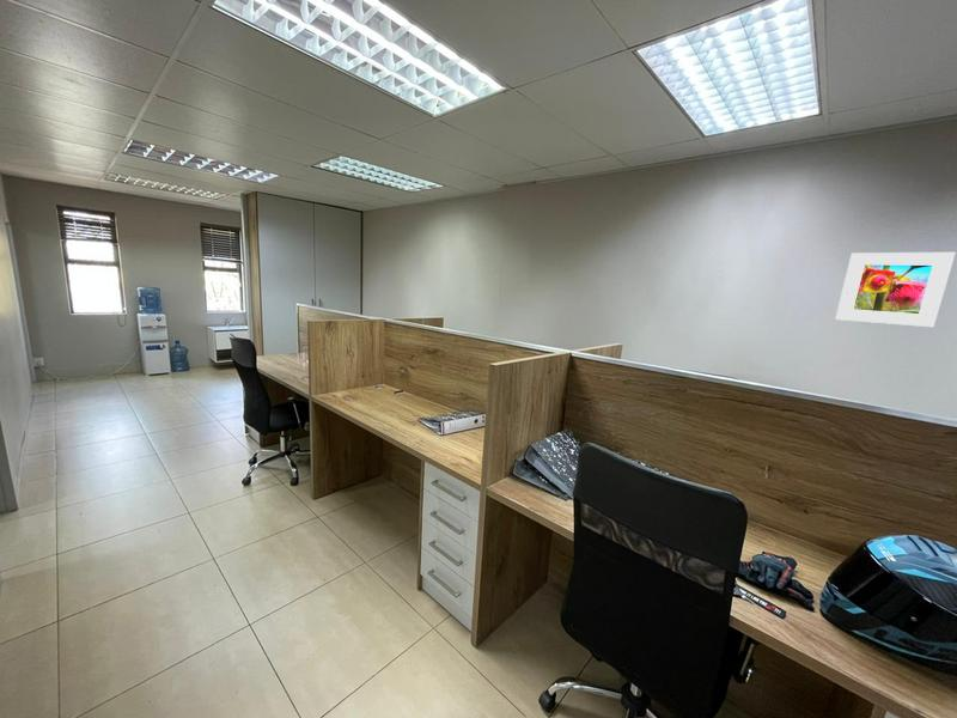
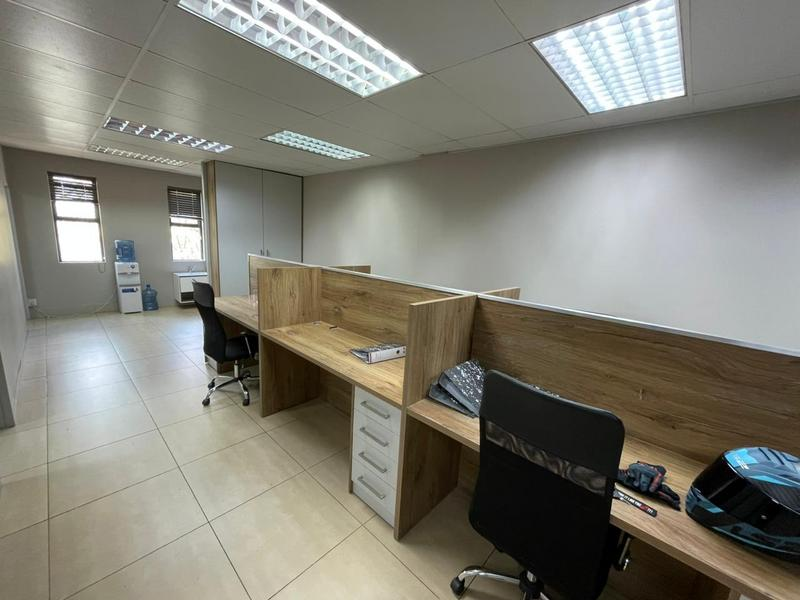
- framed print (890, 288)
